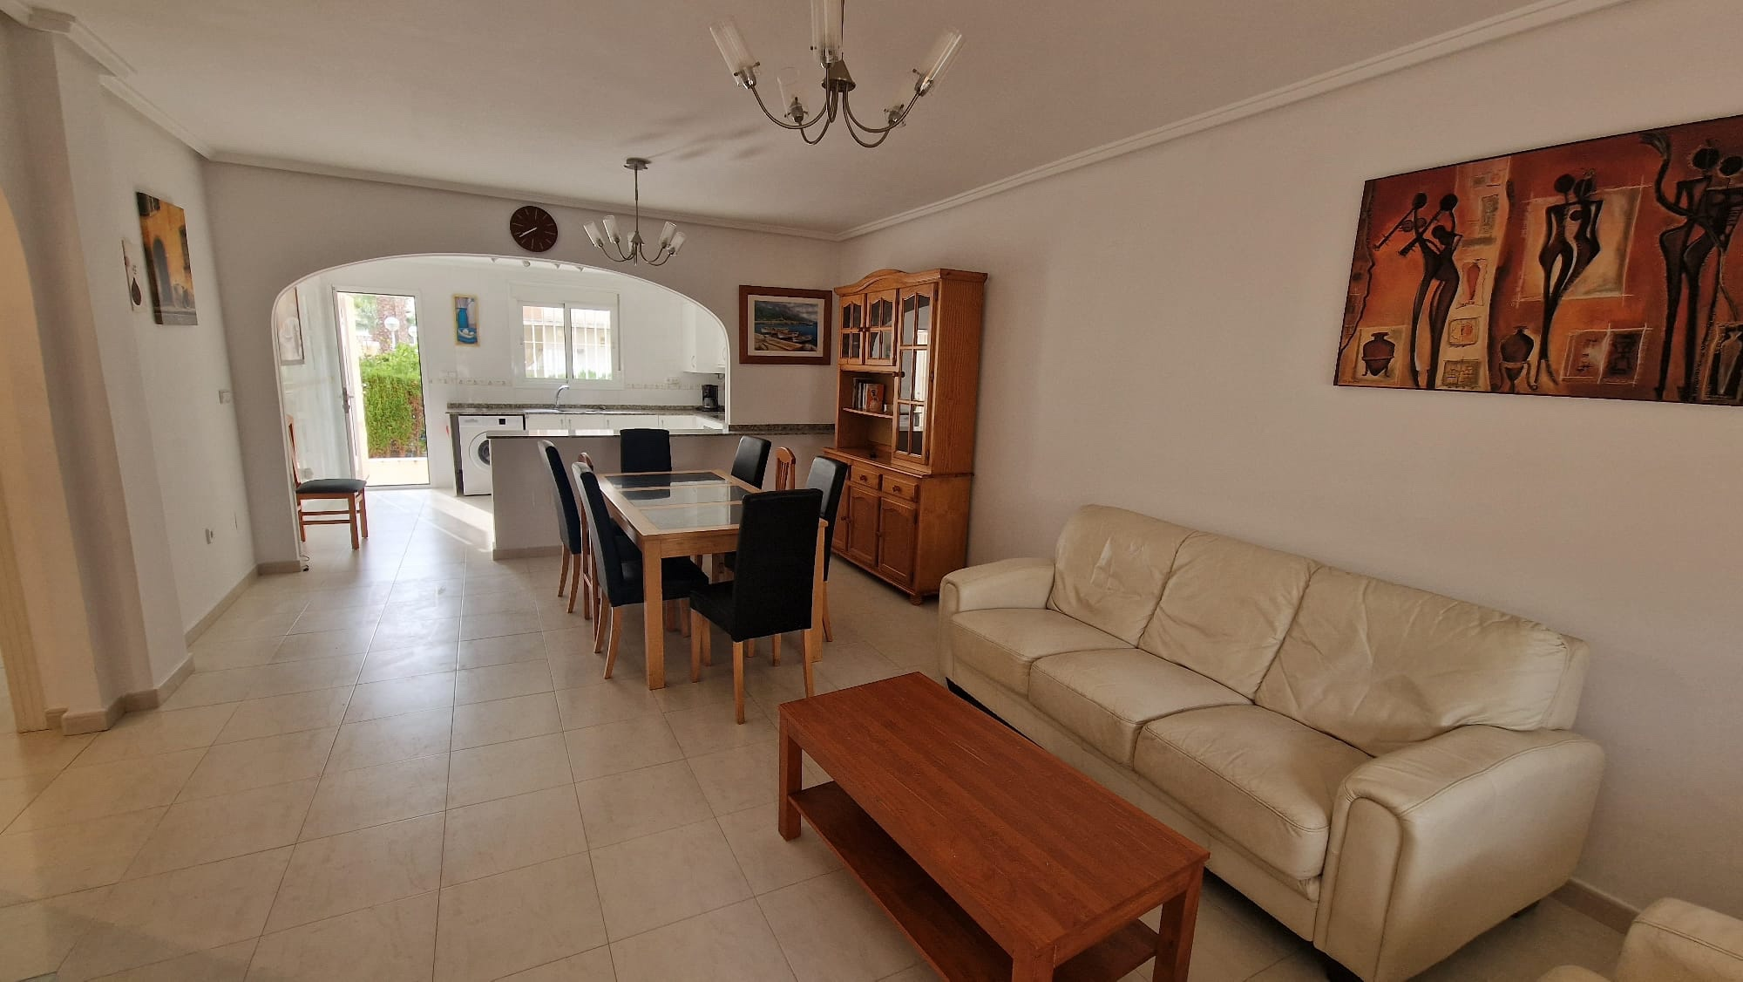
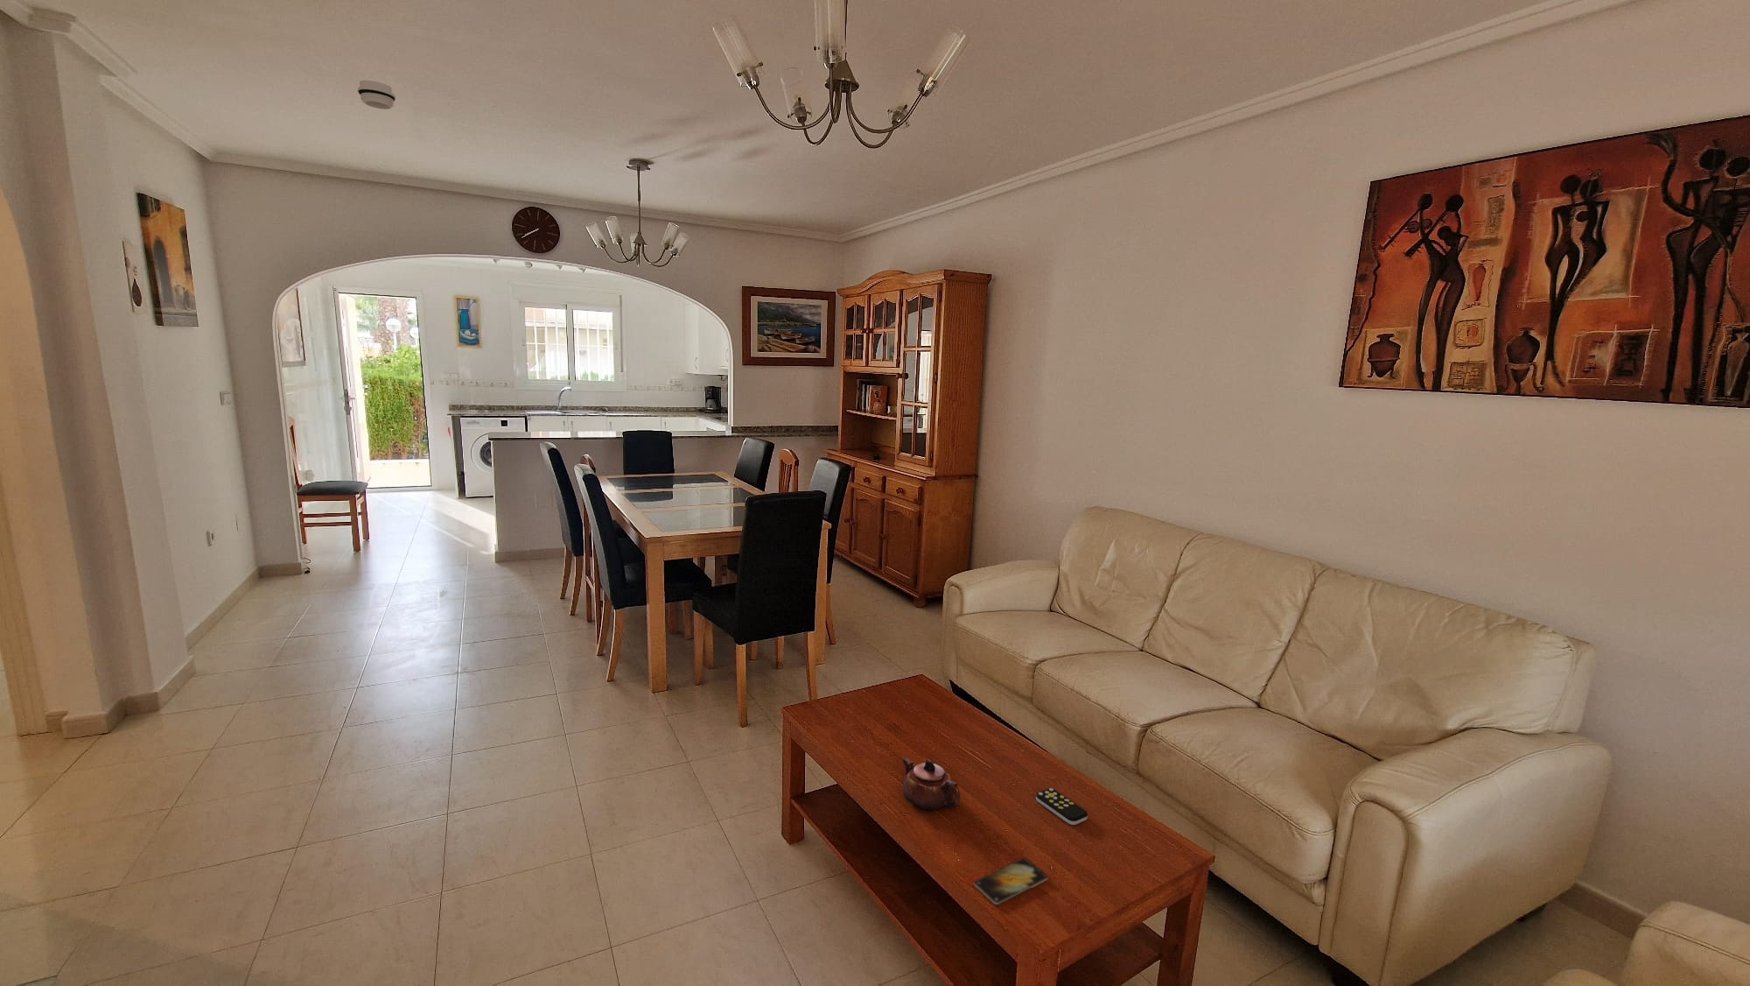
+ smoke detector (376, 95)
+ smartphone (1011, 880)
+ remote control (1060, 806)
+ teapot (929, 780)
